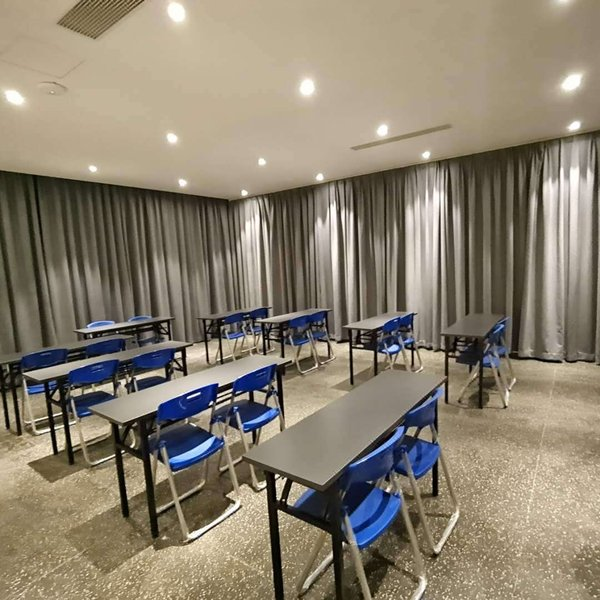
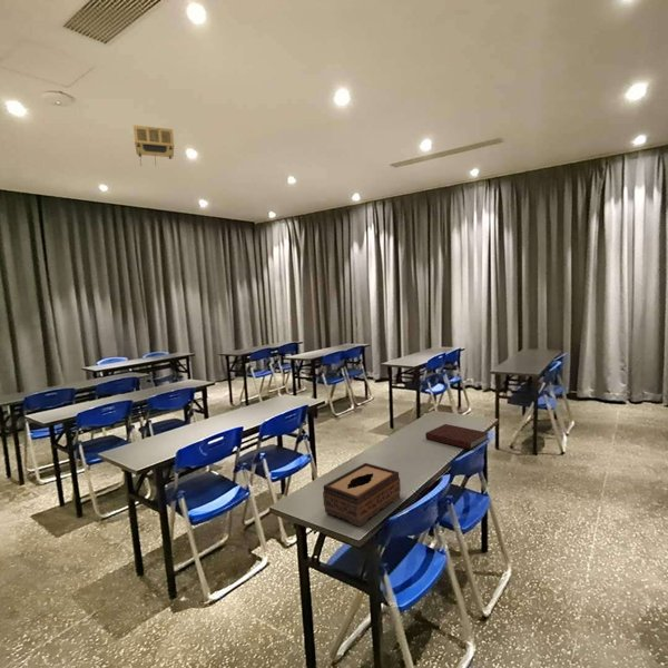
+ projector (154, 145)
+ notebook (456, 435)
+ tissue box (362, 491)
